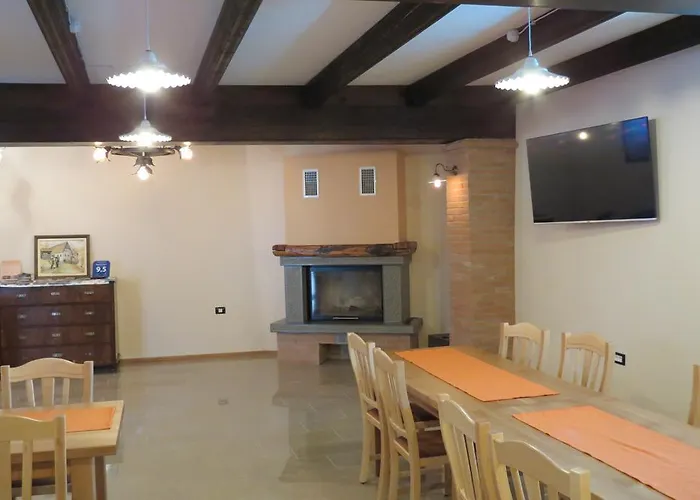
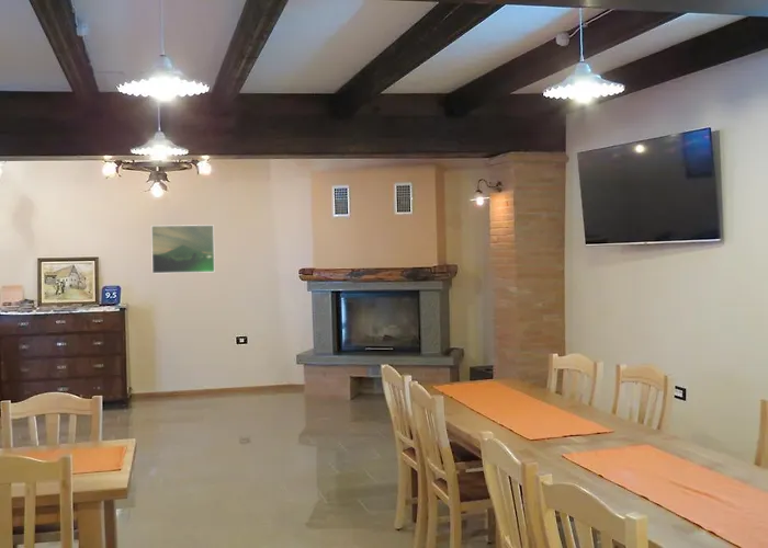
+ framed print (183, 249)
